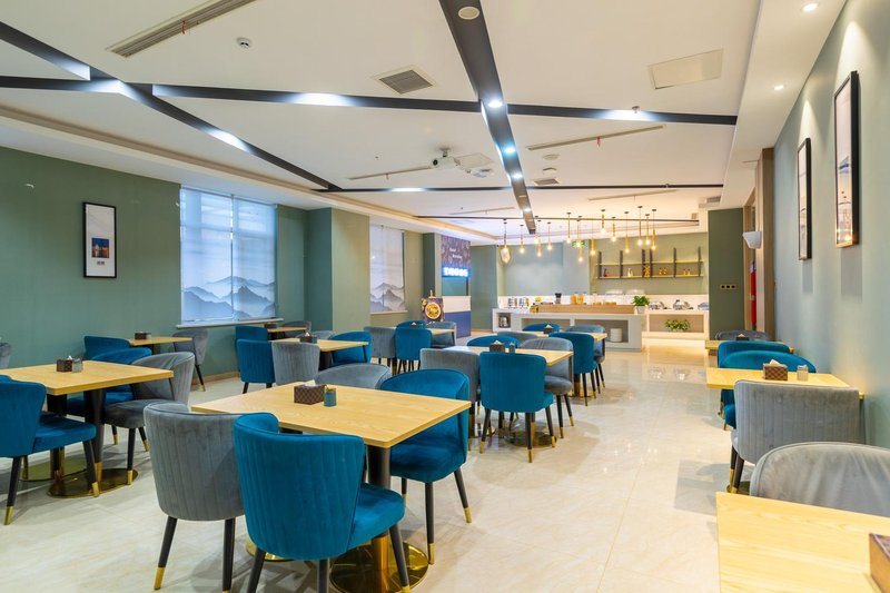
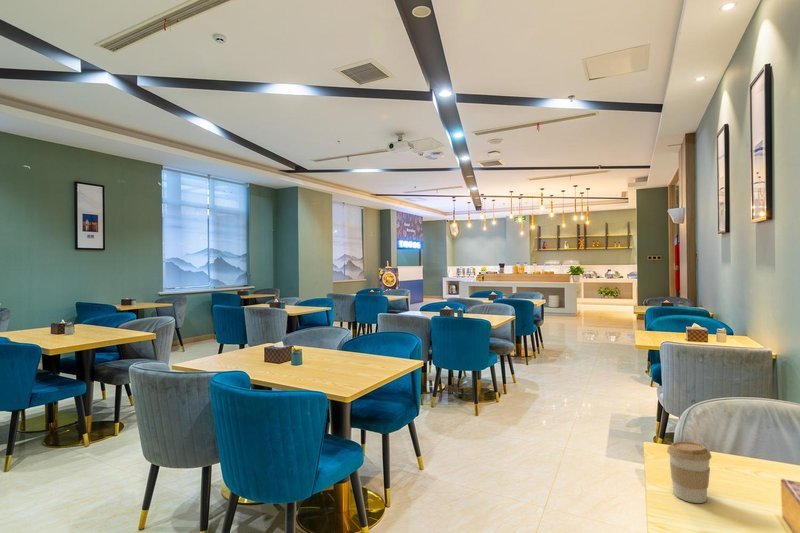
+ coffee cup (689, 469)
